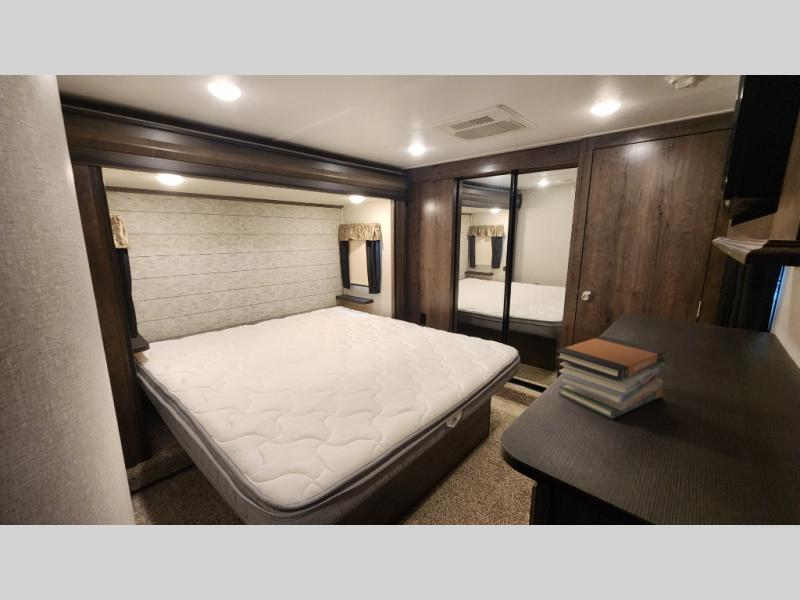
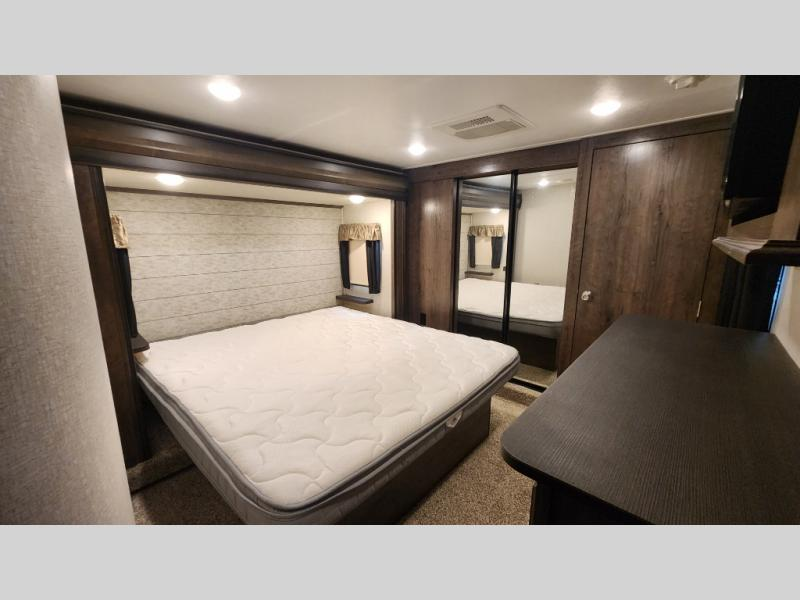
- book stack (609, 373)
